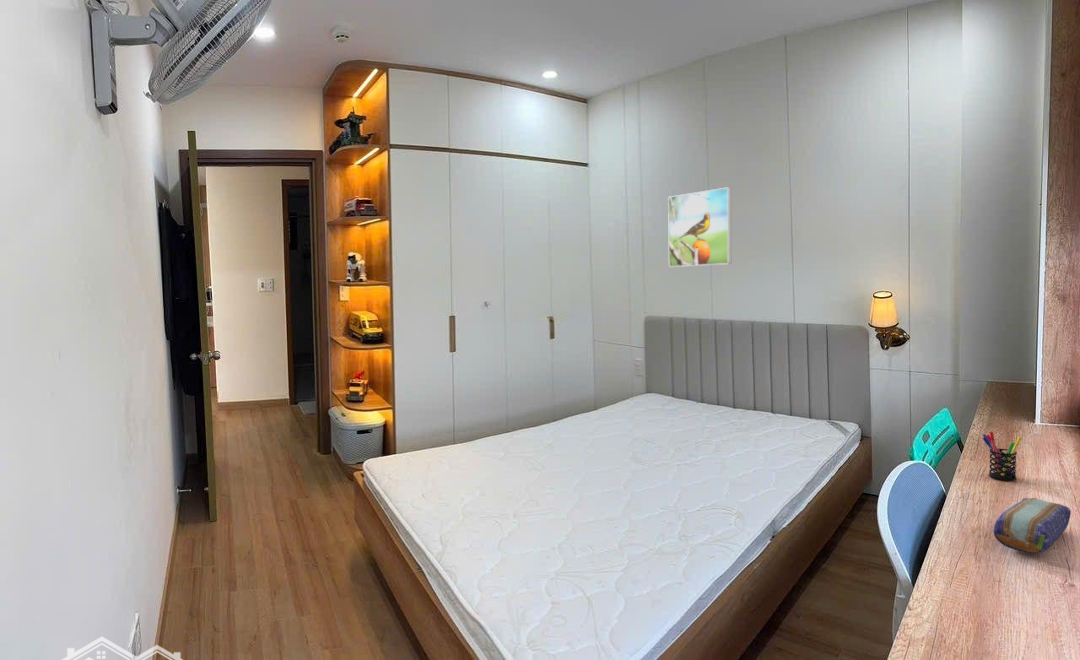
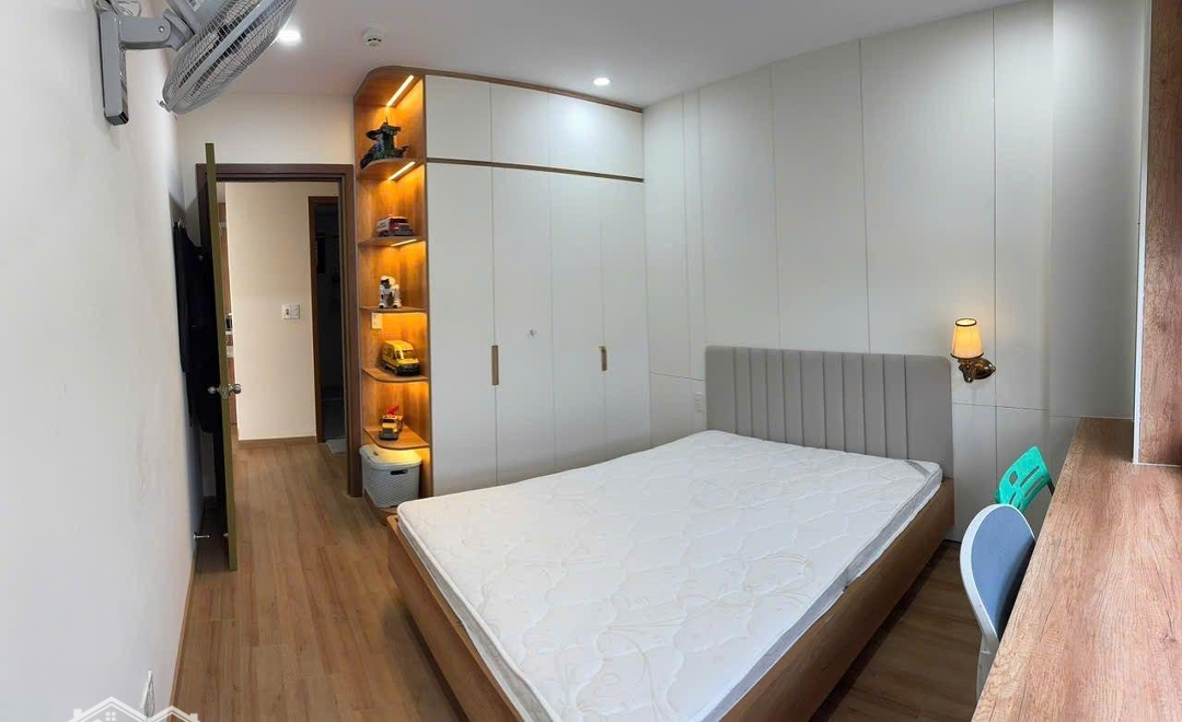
- pencil case (1031, 523)
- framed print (698, 229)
- pen holder (1003, 455)
